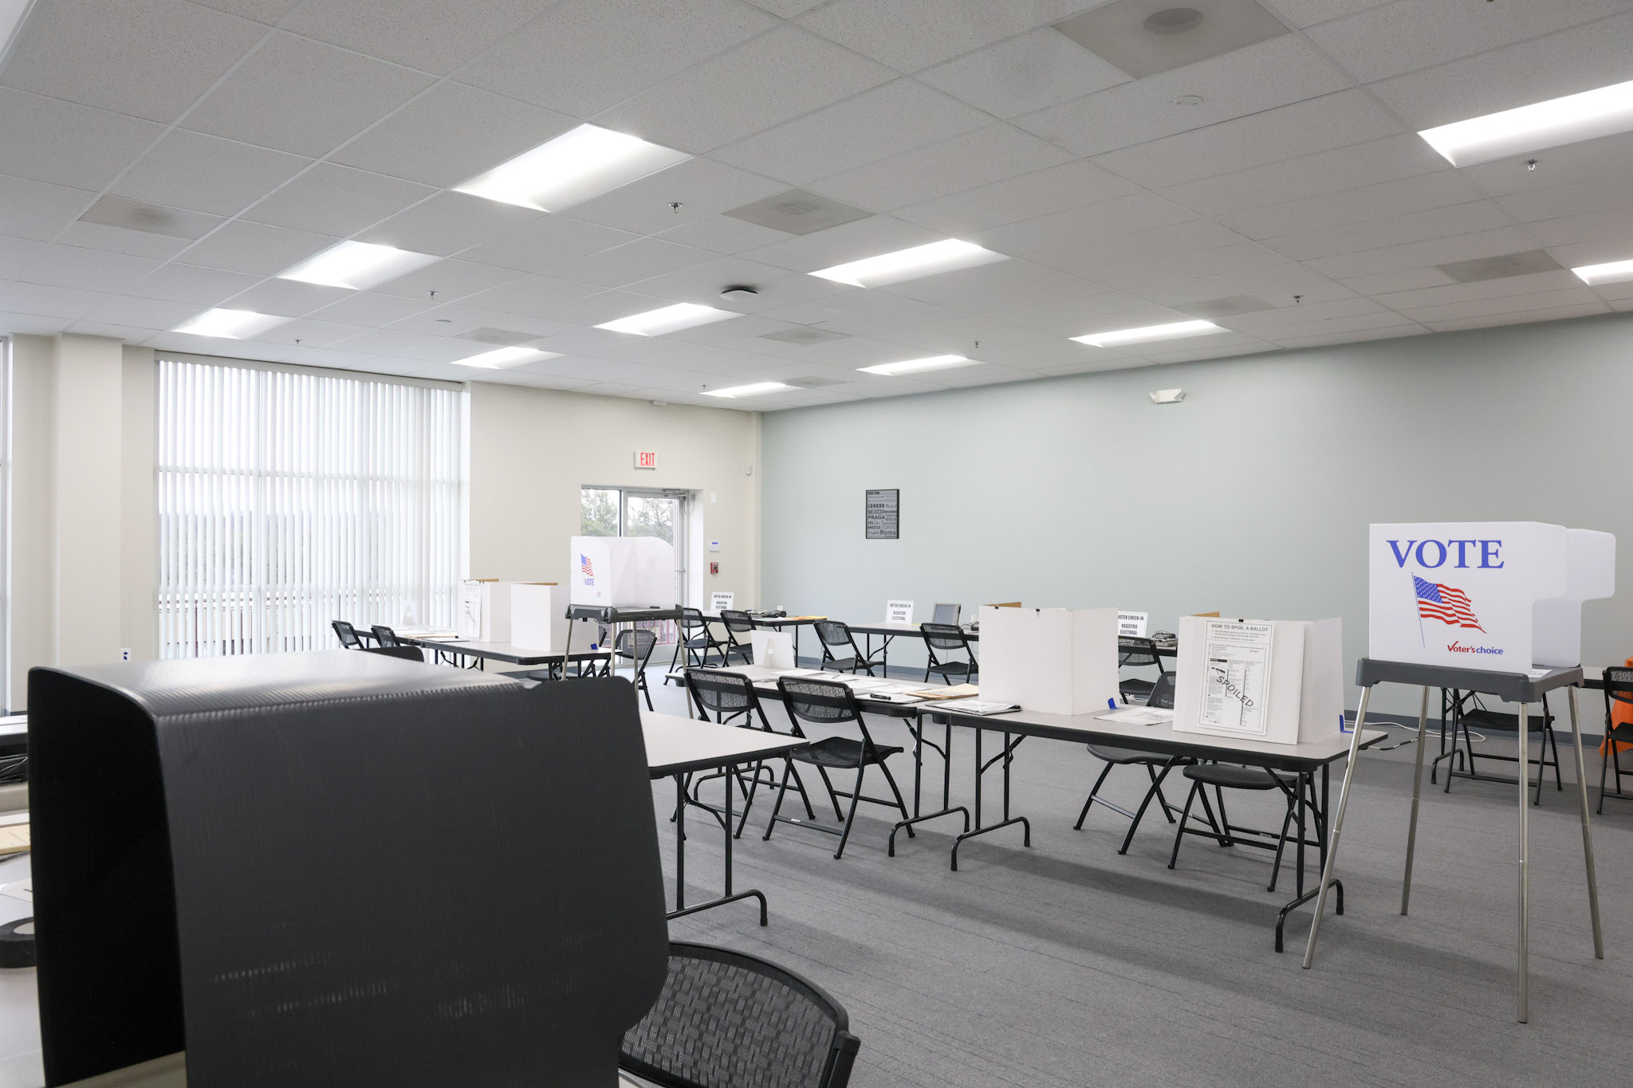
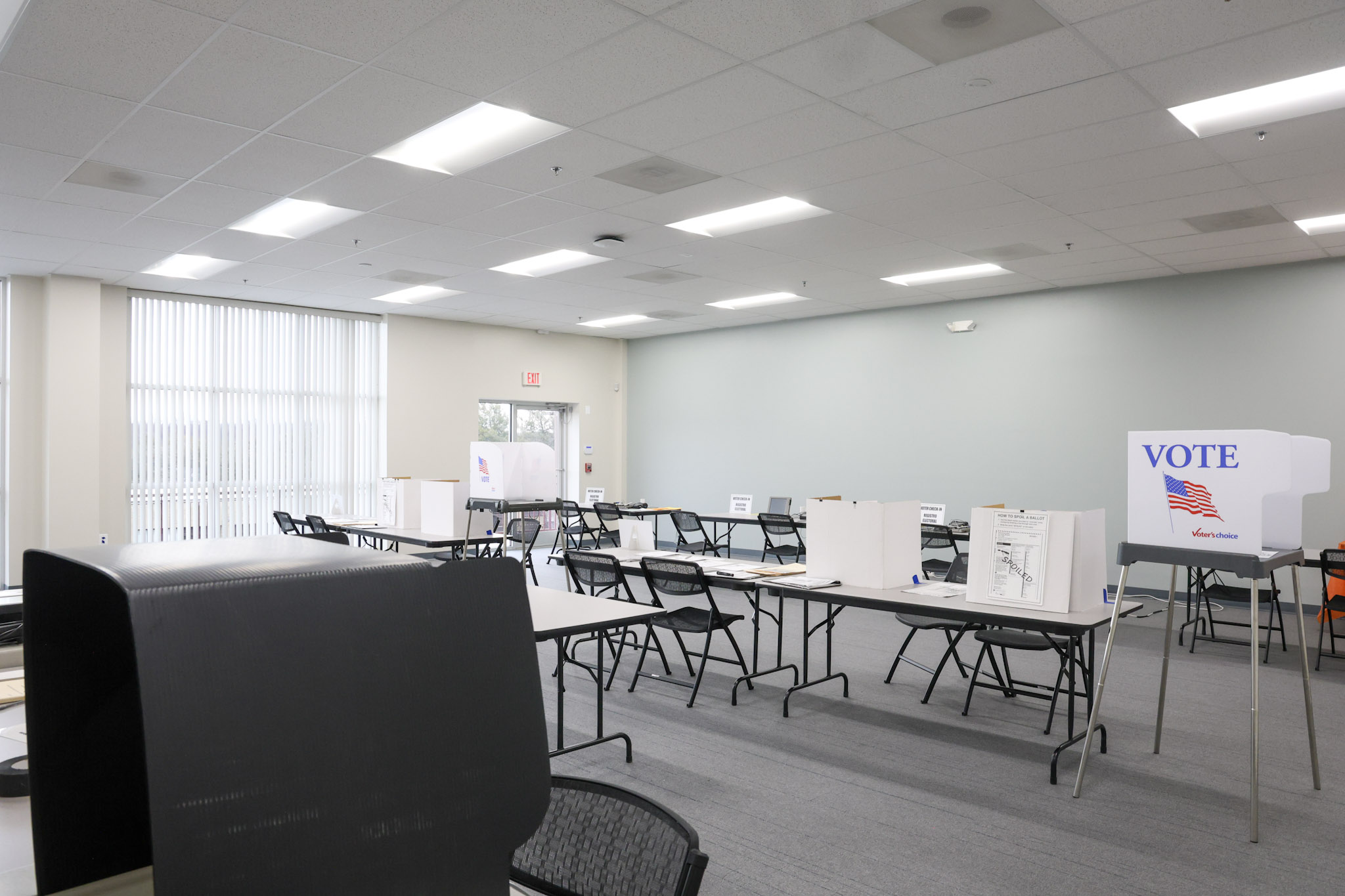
- wall art (881, 514)
